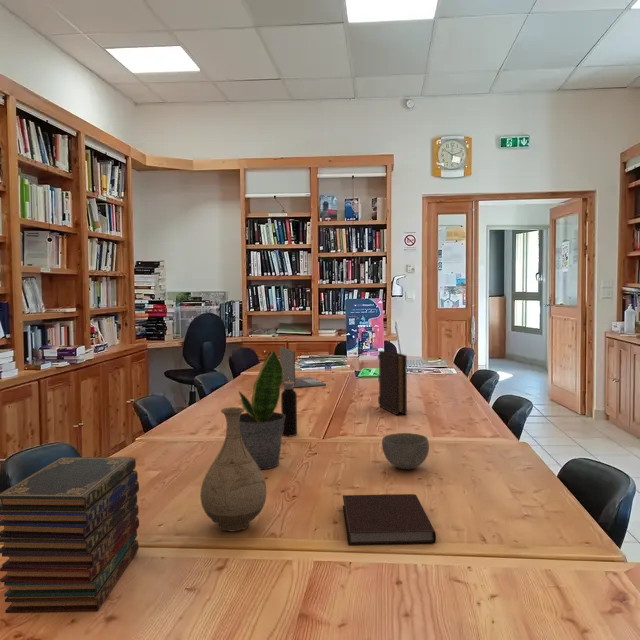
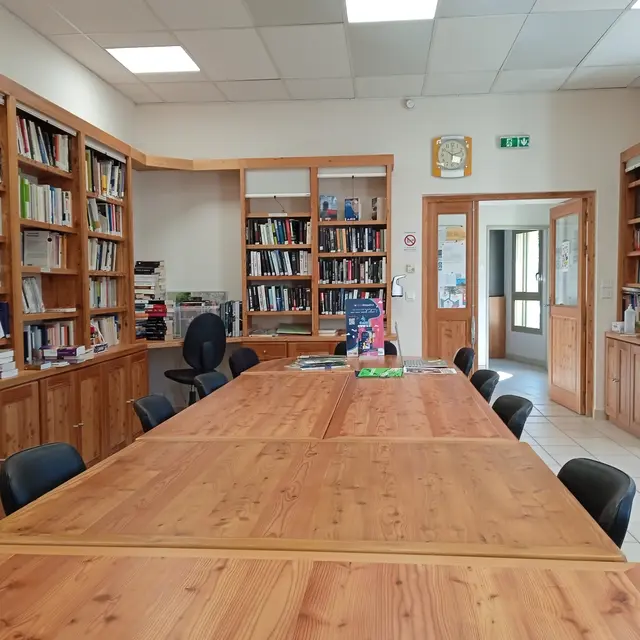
- bowl (405, 452)
- book stack (74, 526)
- book (392, 381)
- laptop (294, 365)
- potted plant (258, 406)
- vase (233, 468)
- notebook (385, 517)
- water bottle (289, 406)
